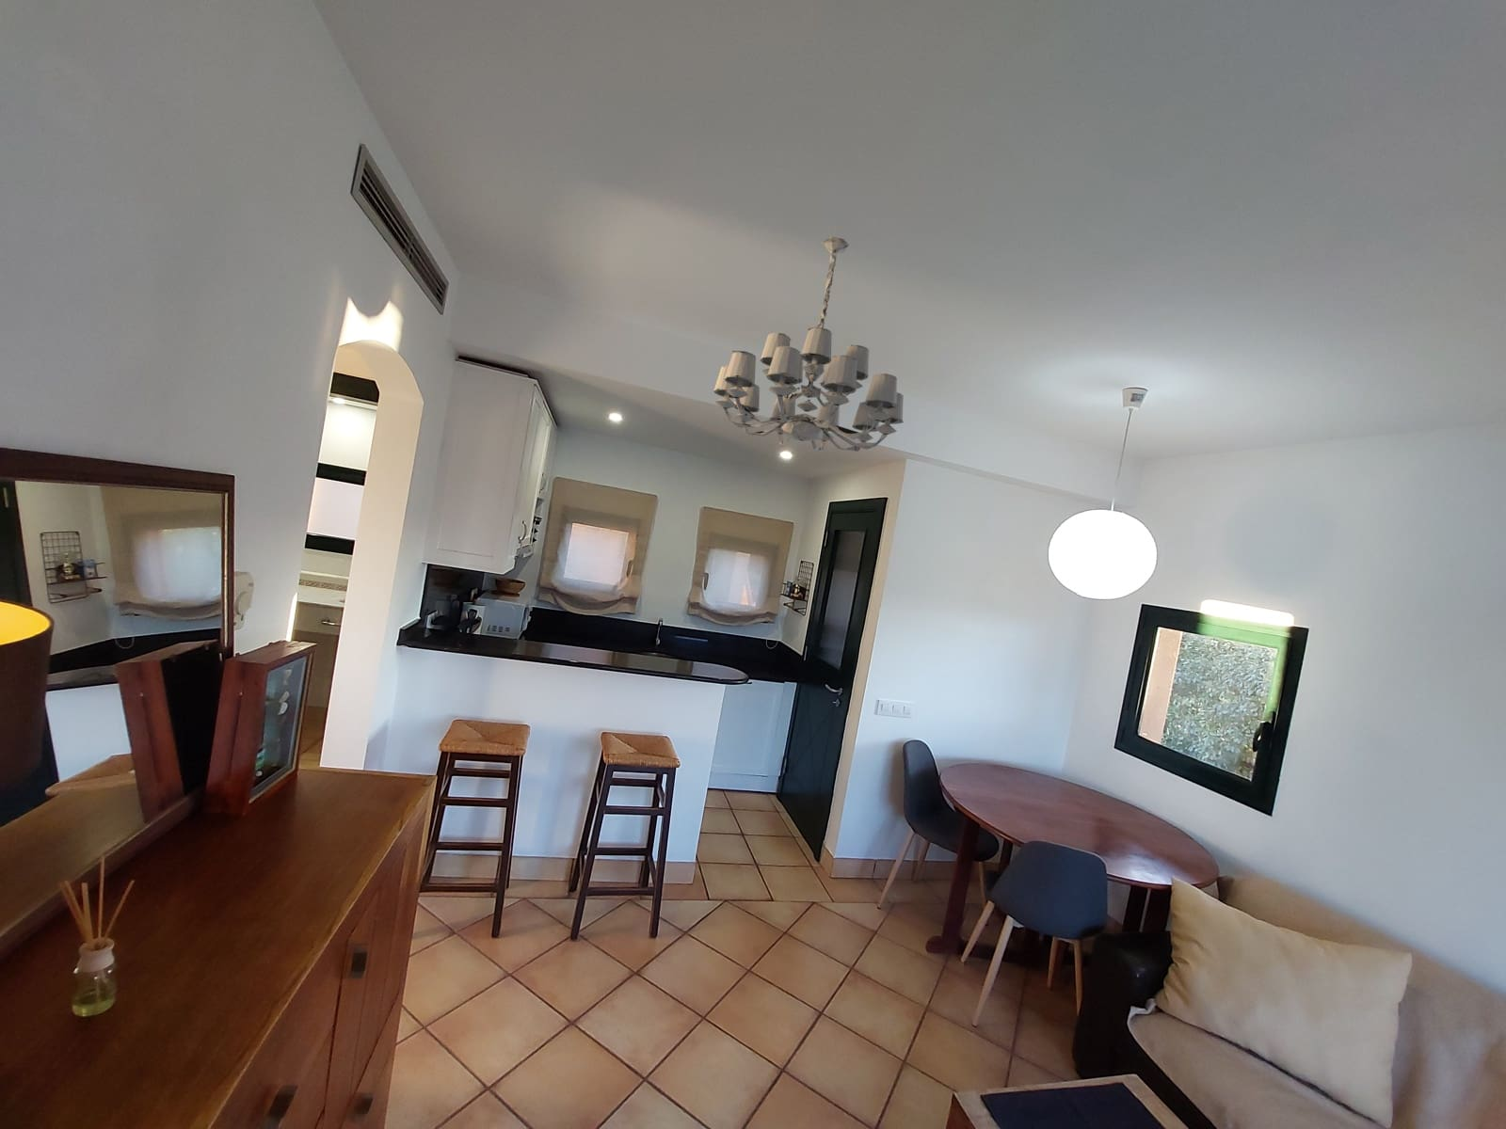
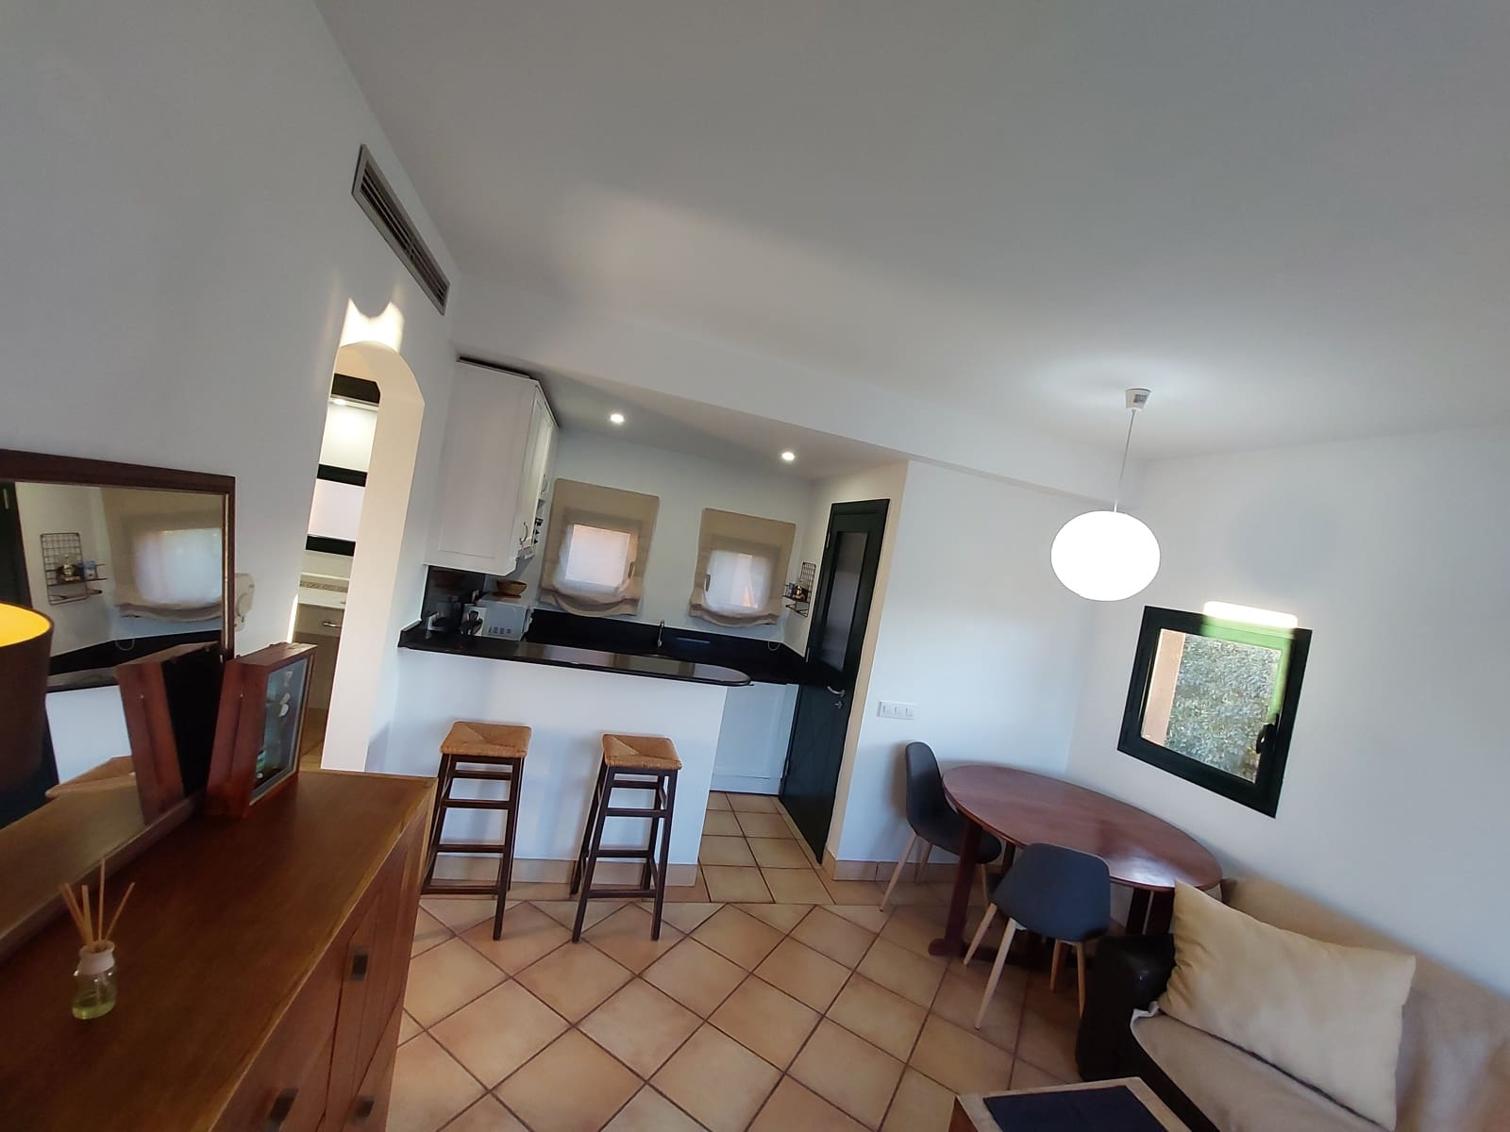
- chandelier (819, 343)
